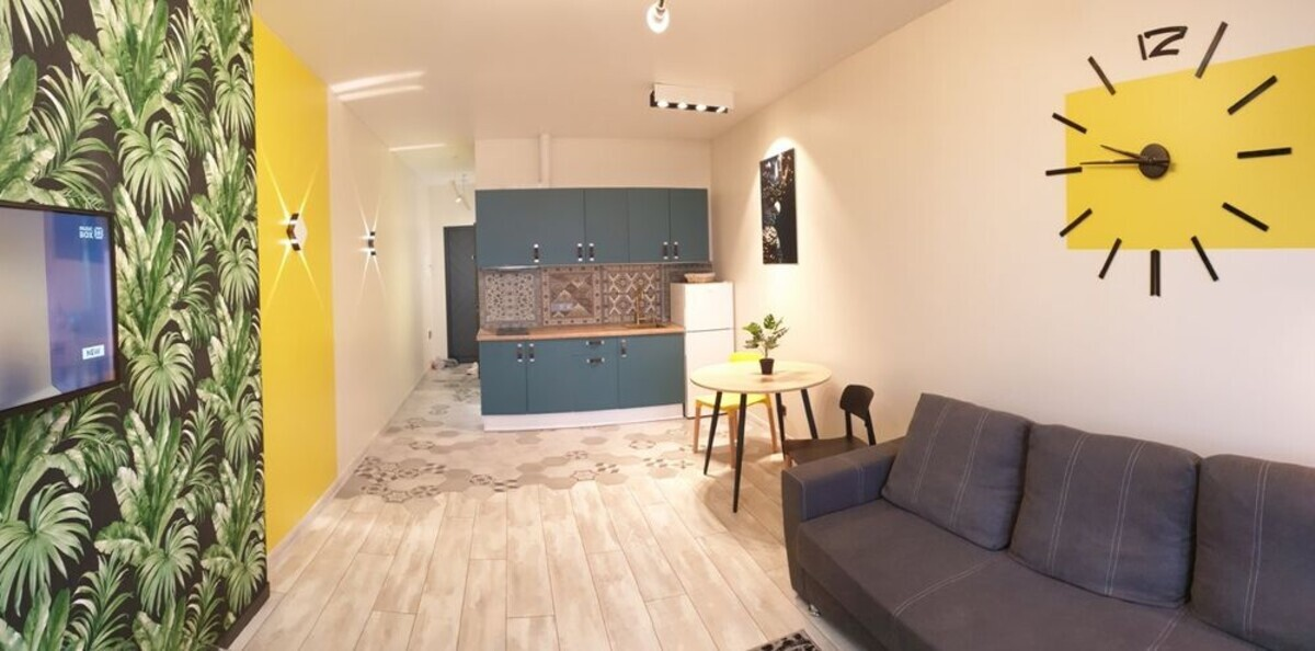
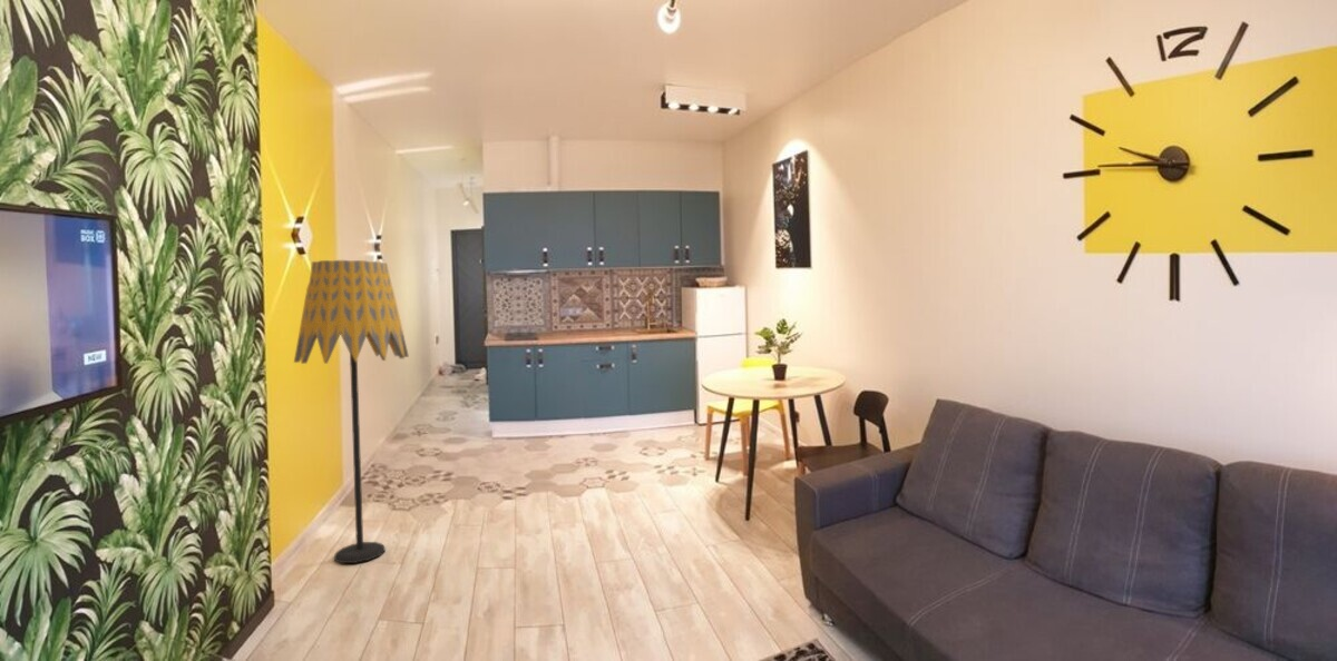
+ floor lamp (354, 408)
